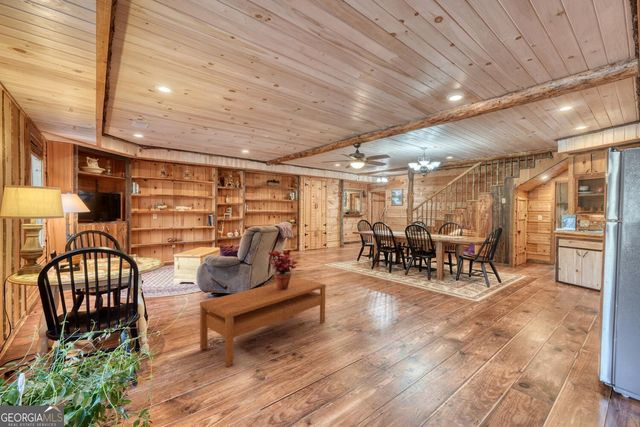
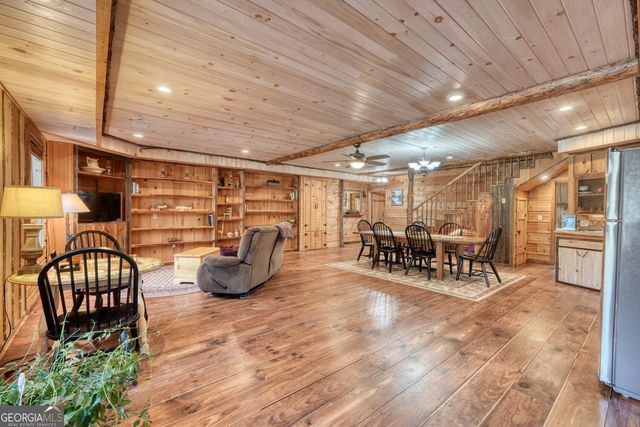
- potted plant (282, 269)
- coffee table (269, 313)
